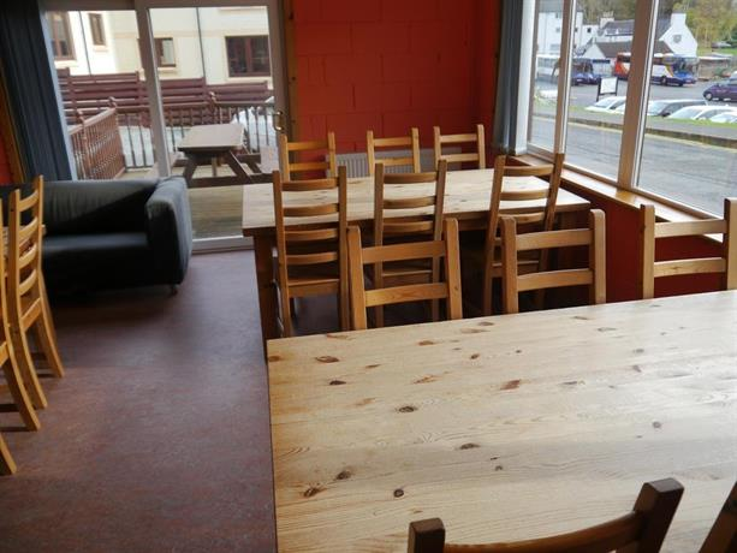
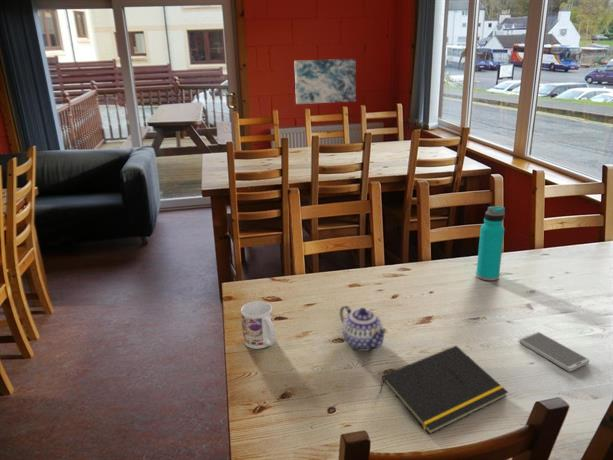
+ notepad (444, 385)
+ wall art (325, 81)
+ smartphone (552, 350)
+ water bottle (490, 242)
+ teapot (362, 326)
+ mug (261, 327)
